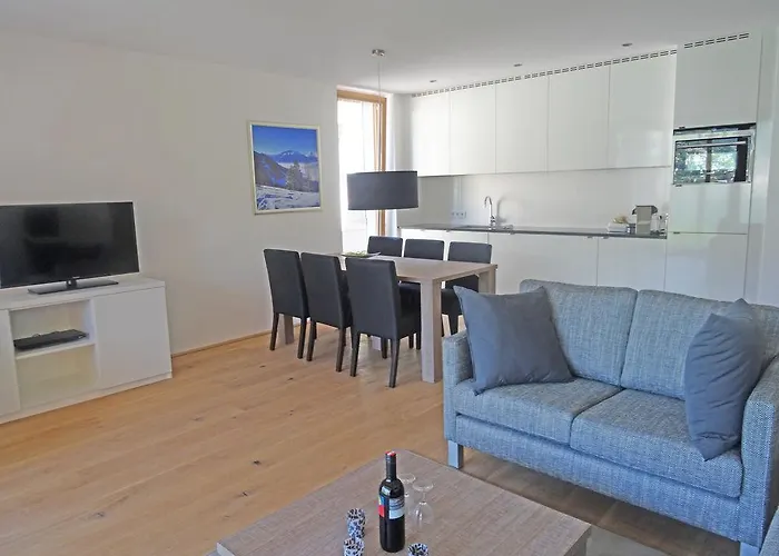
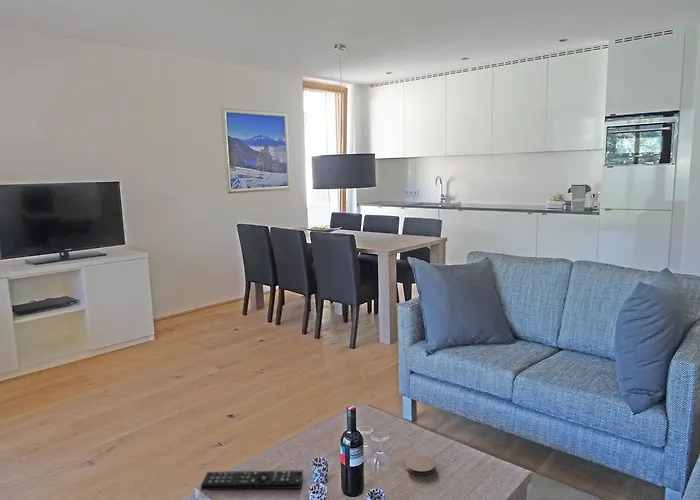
+ remote control (253, 479)
+ coaster (420, 464)
